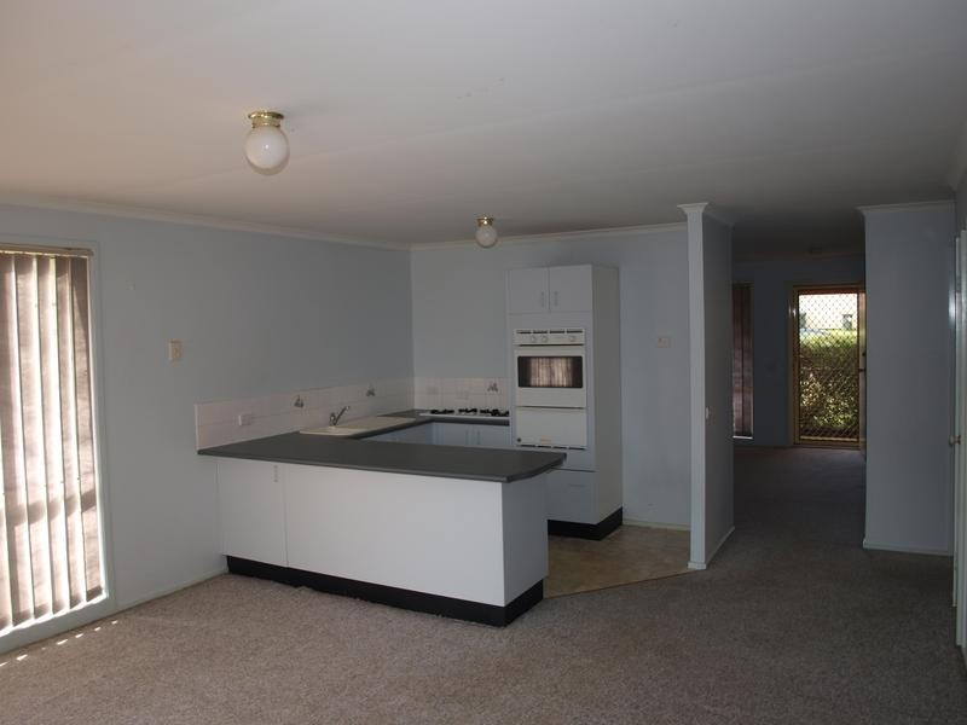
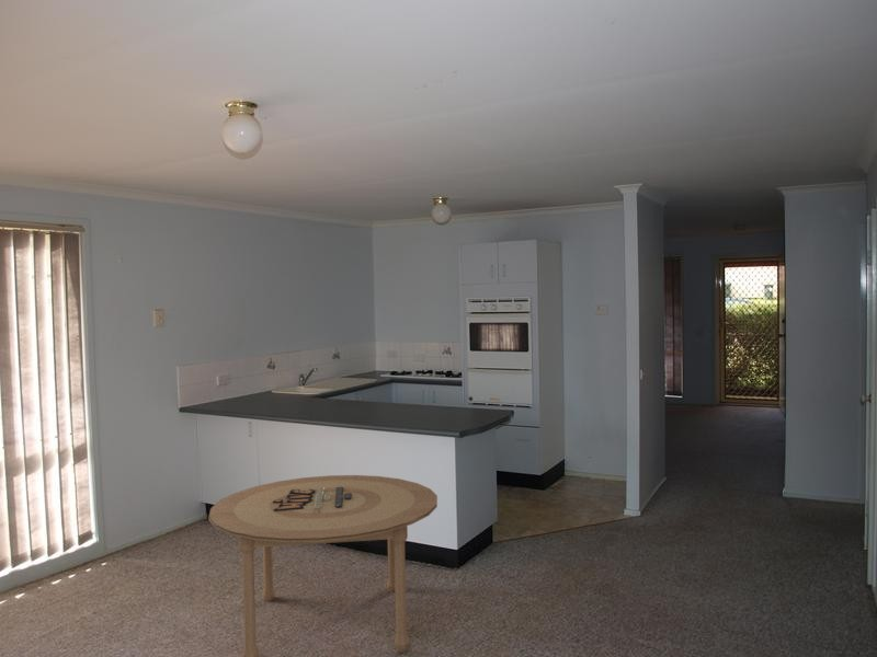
+ dining table (328, 542)
